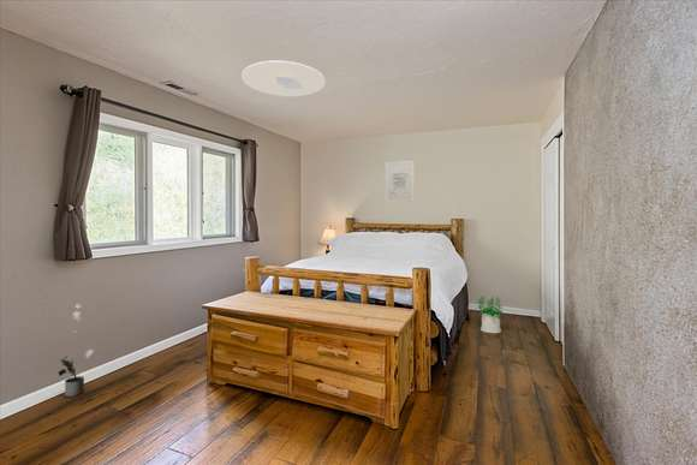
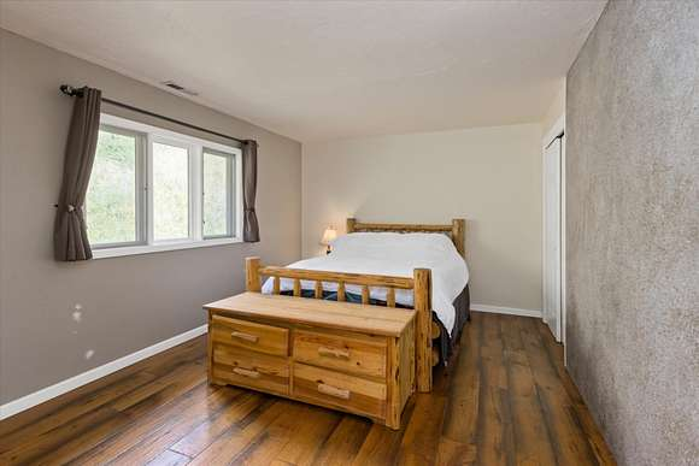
- potted plant (489, 312)
- potted plant (71, 377)
- wall art (399, 181)
- ceiling light (284, 76)
